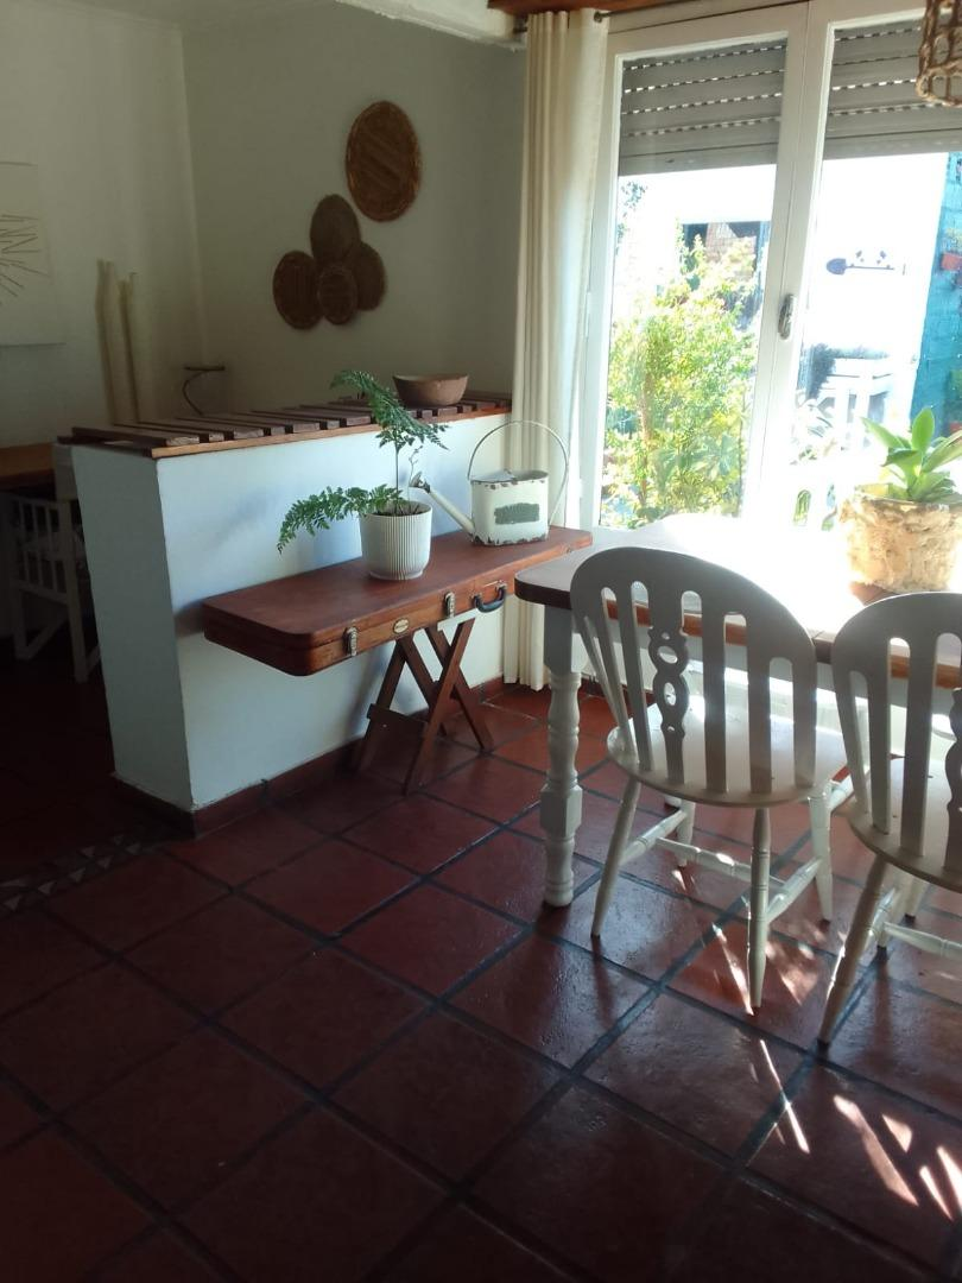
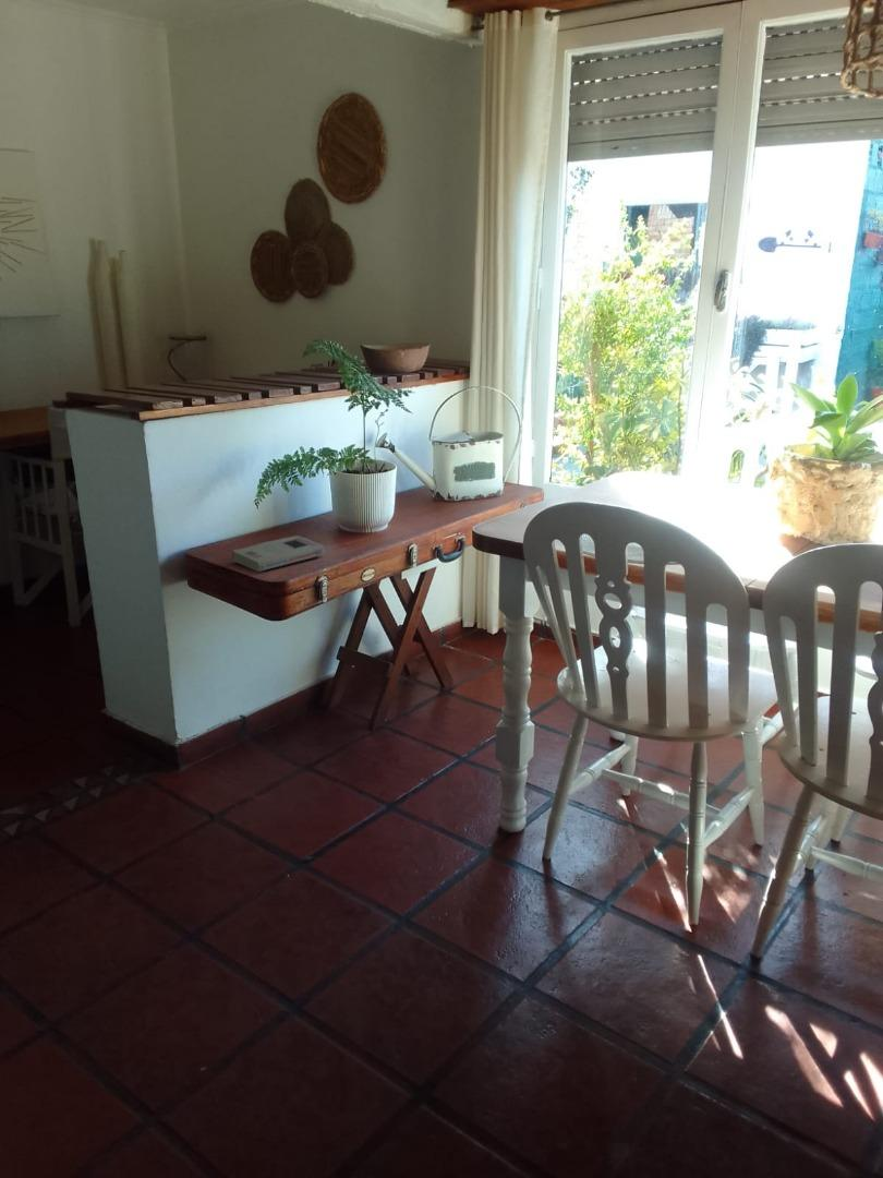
+ book (279, 552)
